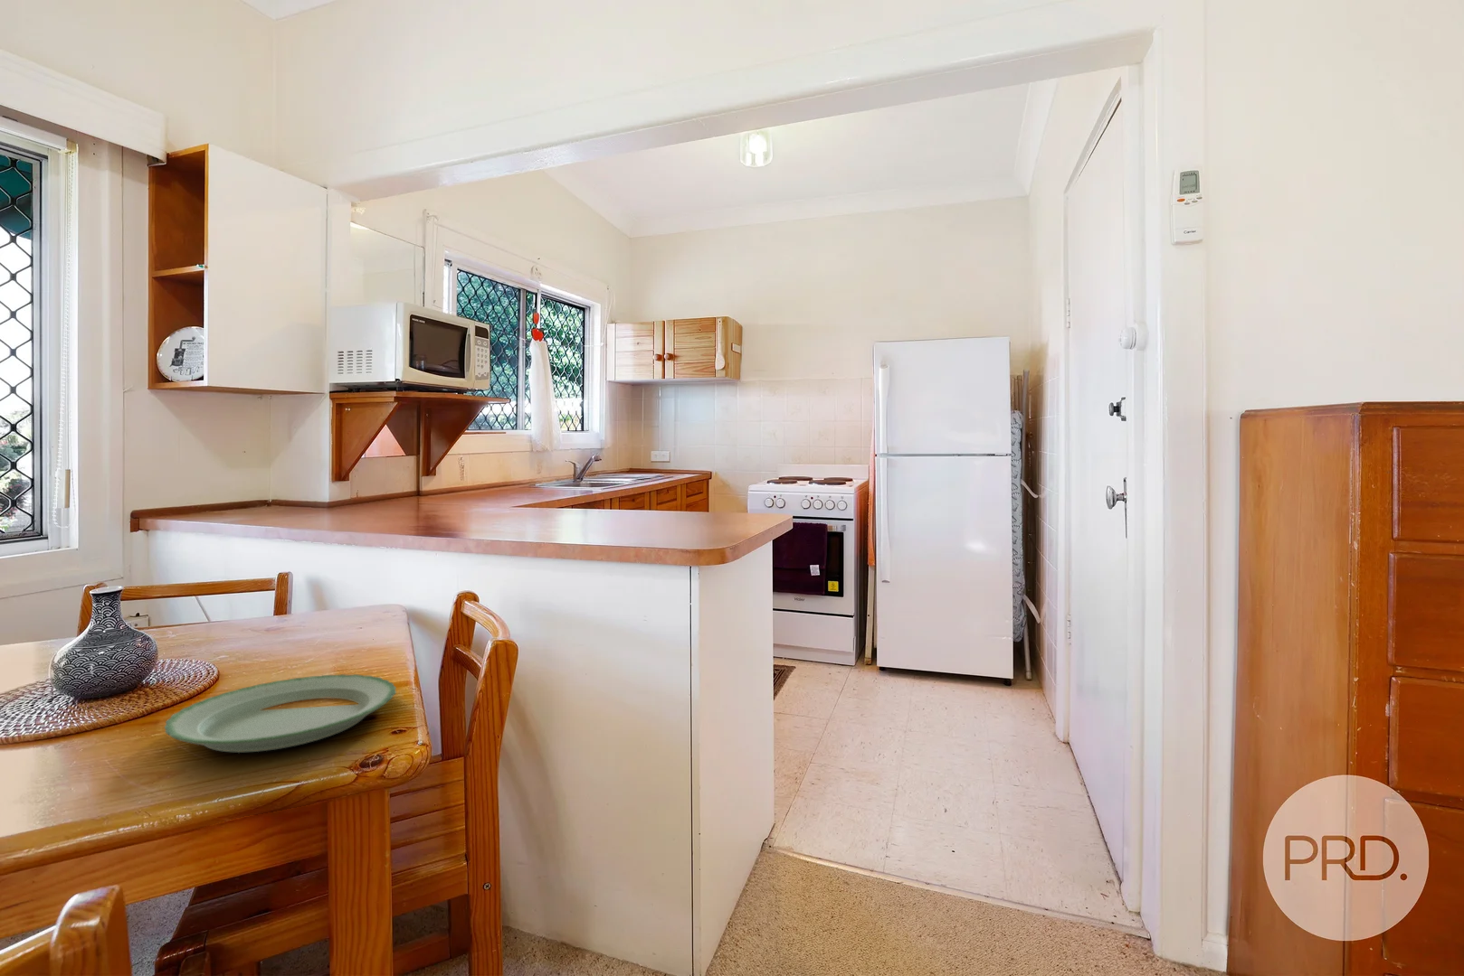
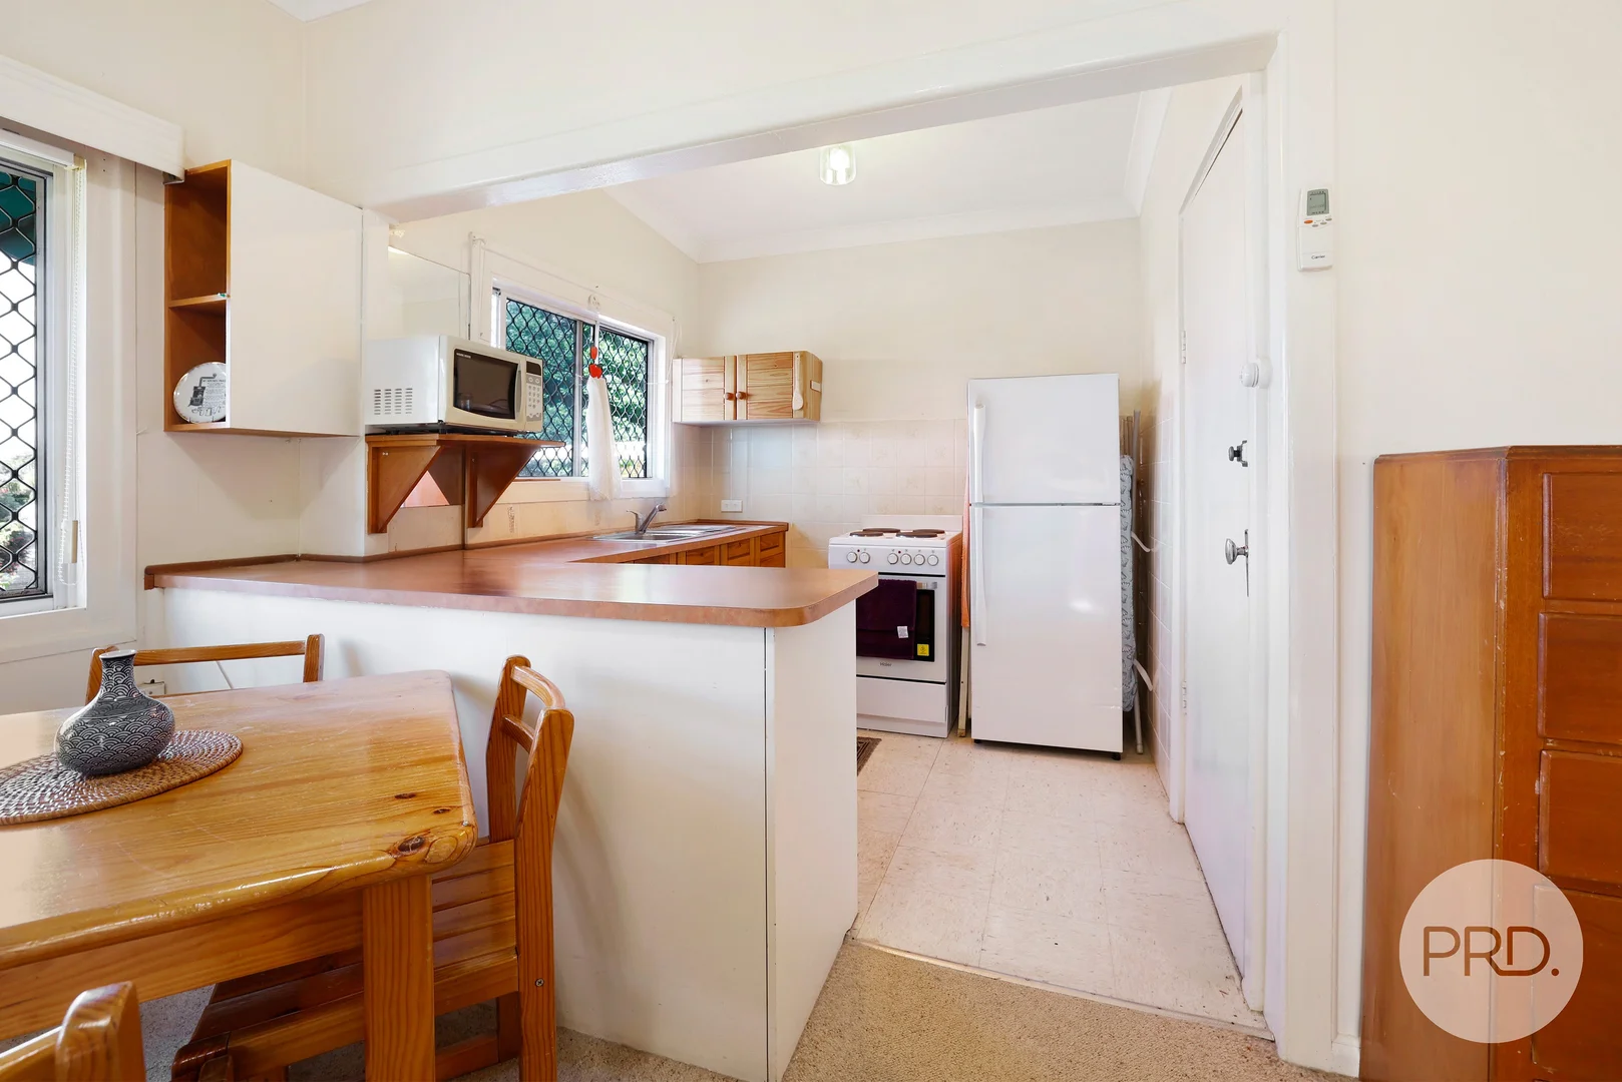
- plate (290, 713)
